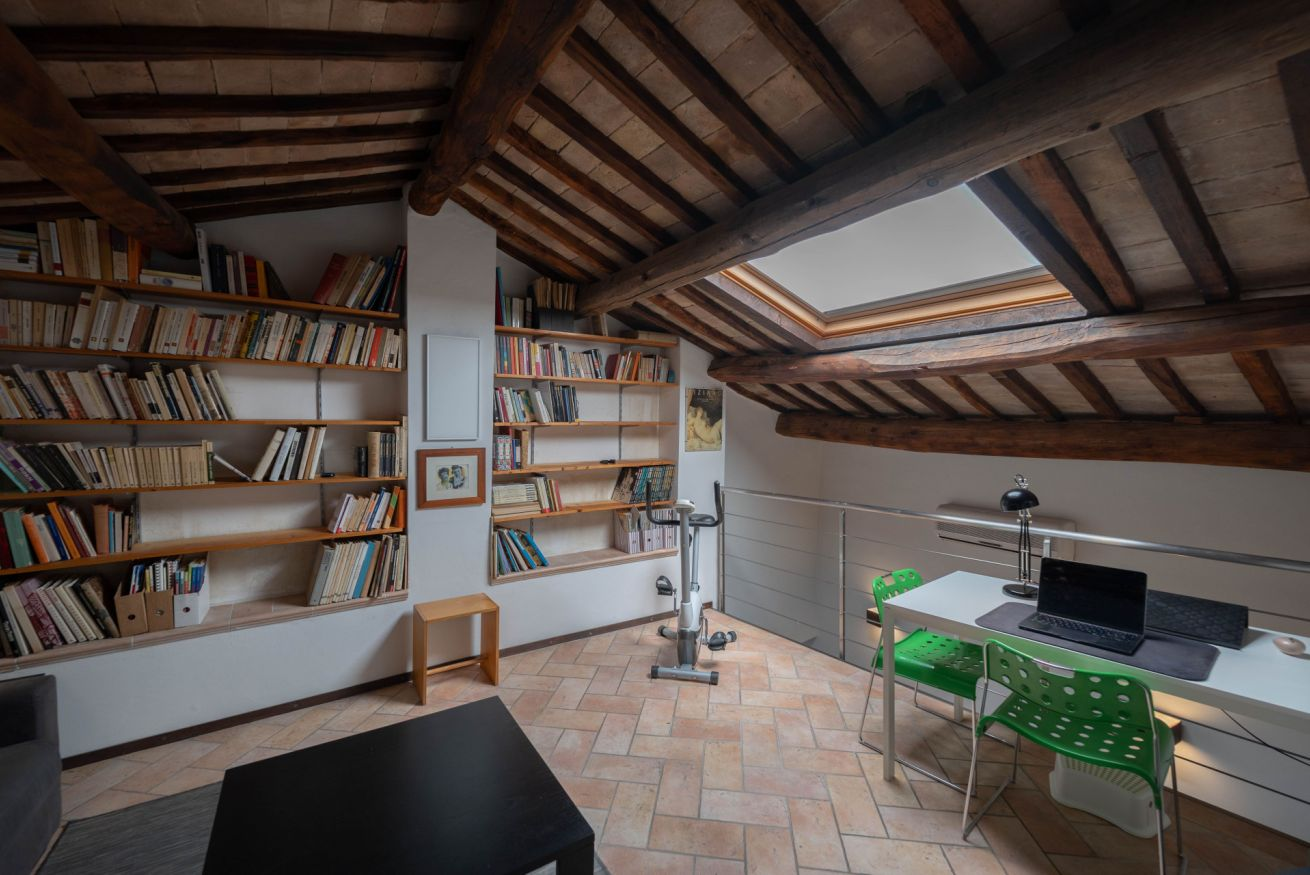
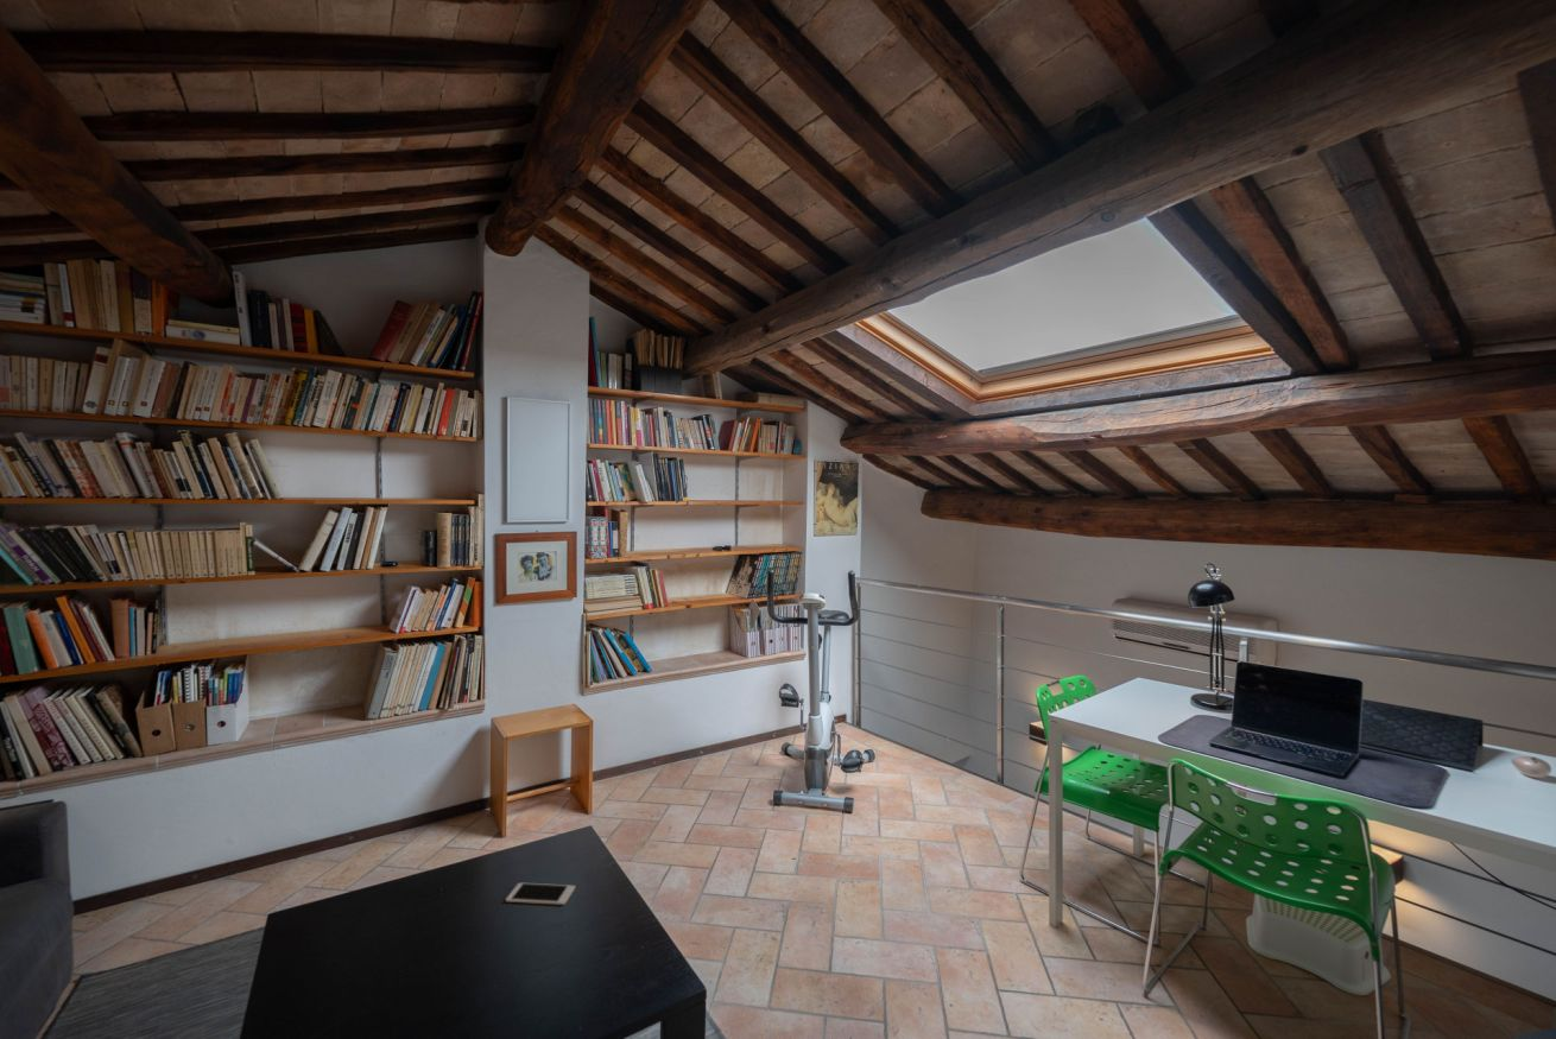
+ cell phone (540, 893)
